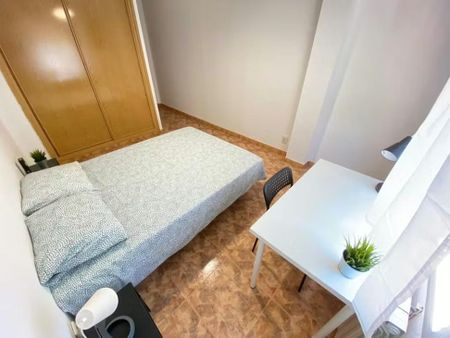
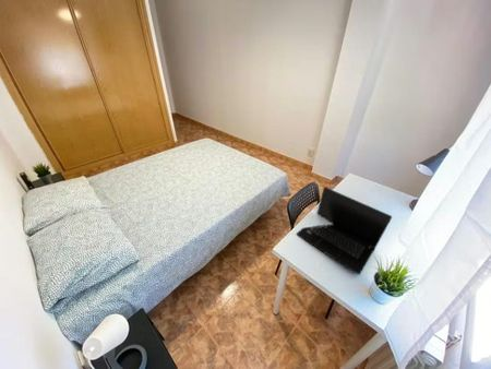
+ laptop (339, 226)
